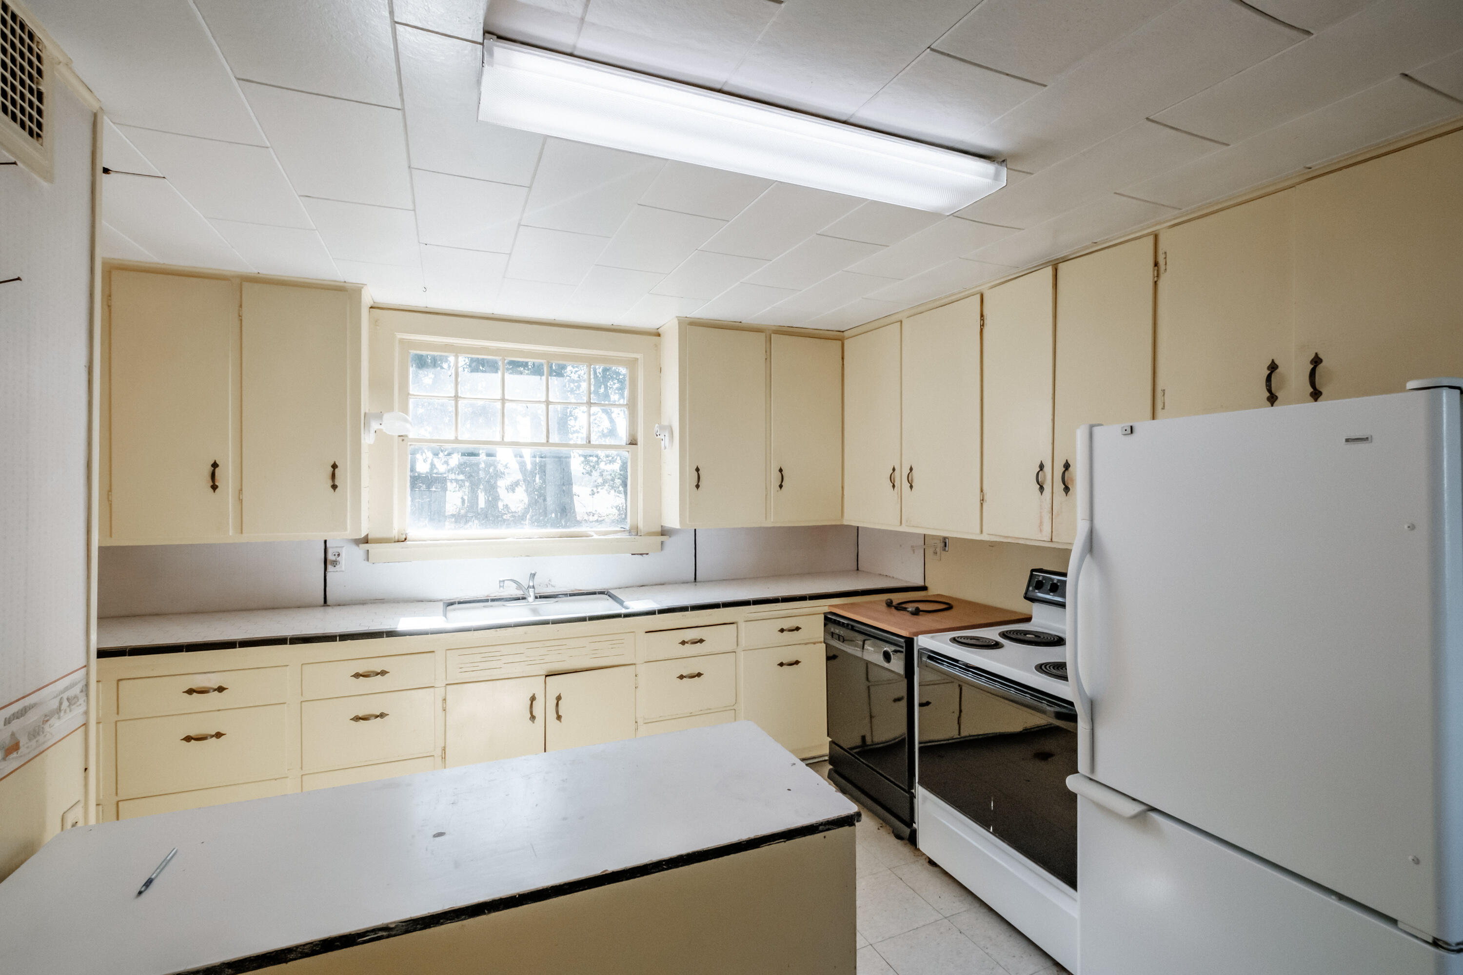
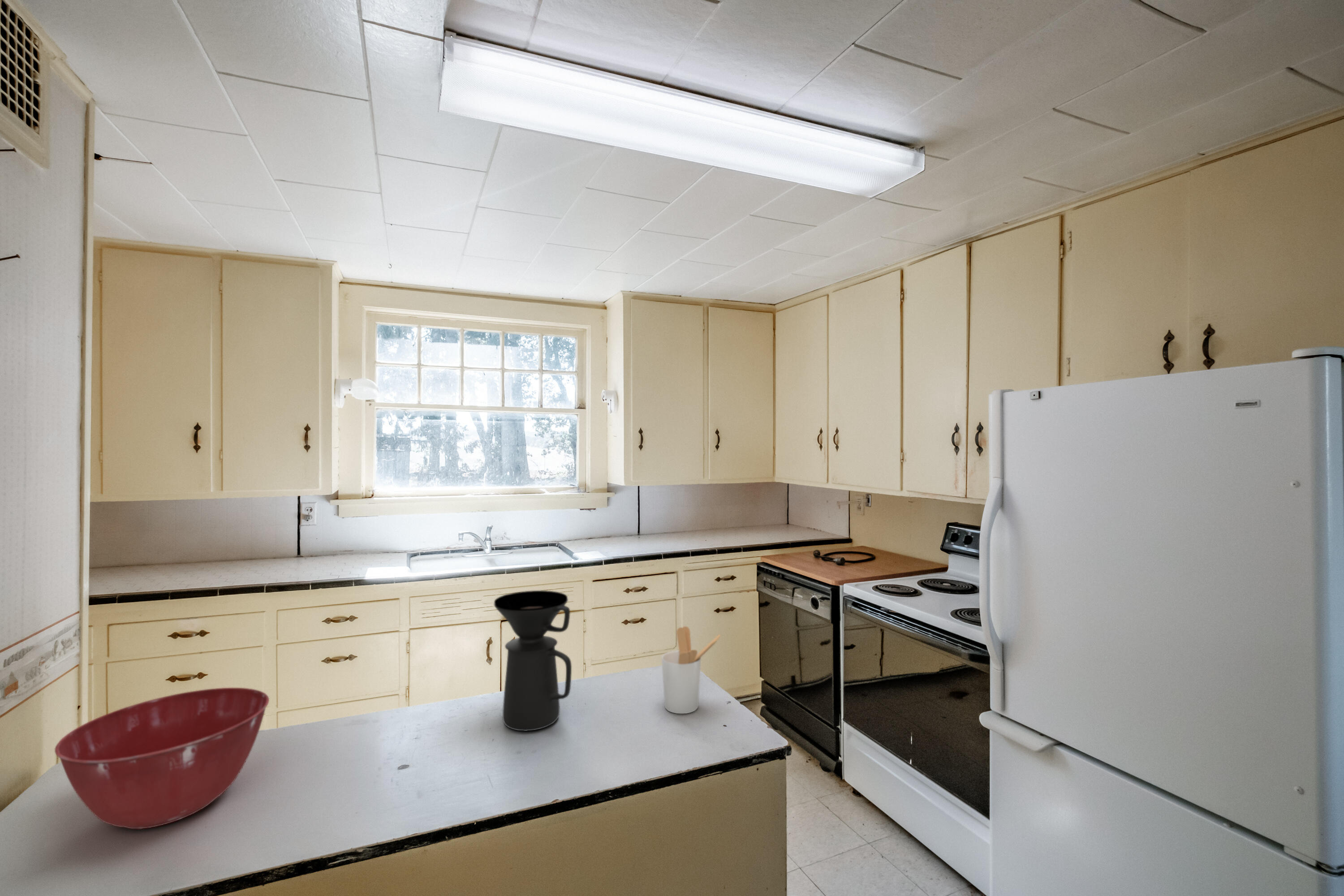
+ coffee maker (531, 659)
+ mixing bowl (171, 761)
+ utensil holder (692, 670)
